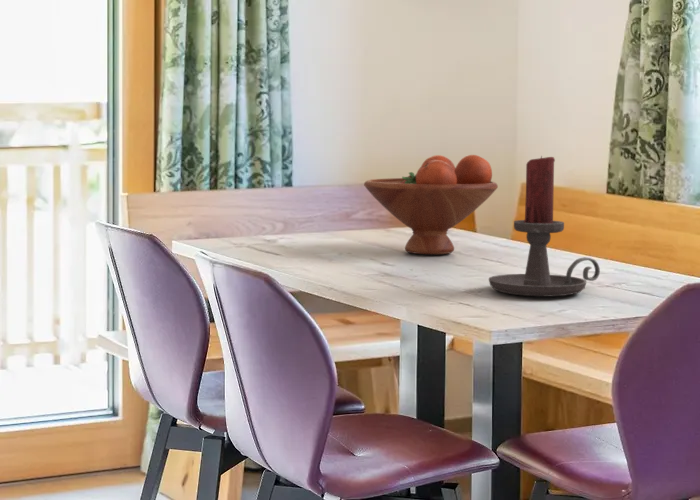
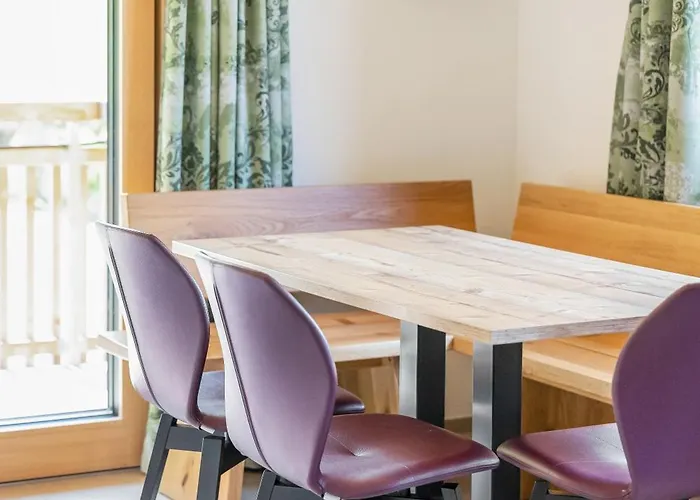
- fruit bowl (430, 203)
- candle holder (550, 223)
